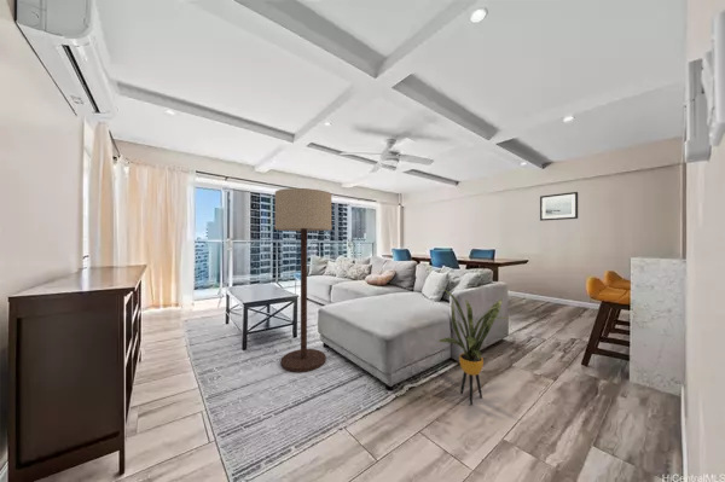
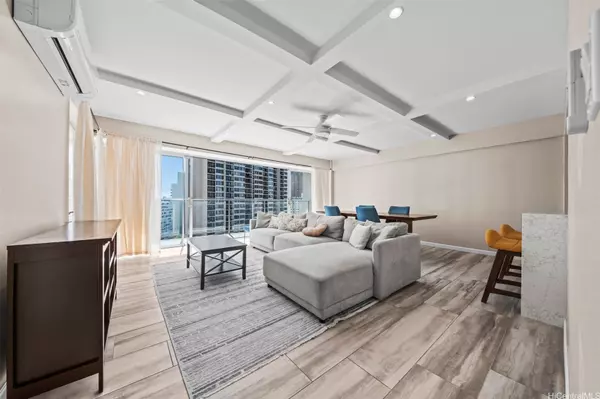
- wall art (557, 207)
- house plant (469, 343)
- floor lamp (303, 277)
